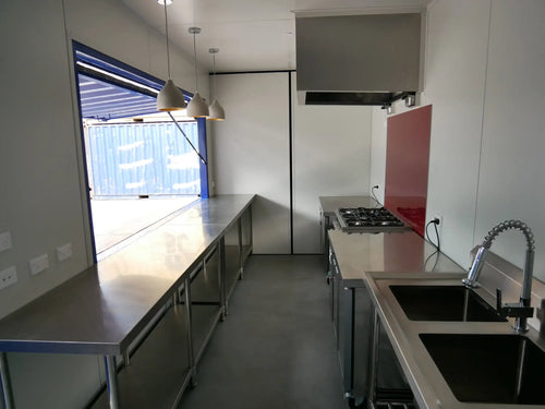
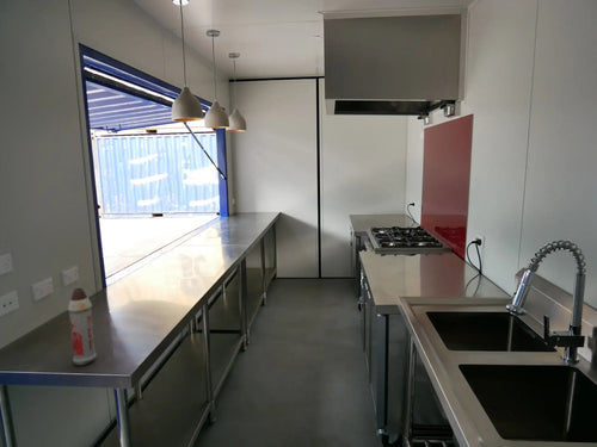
+ spray bottle (81, 324)
